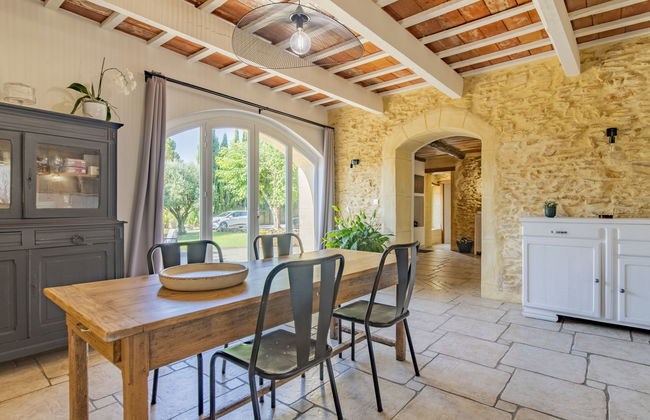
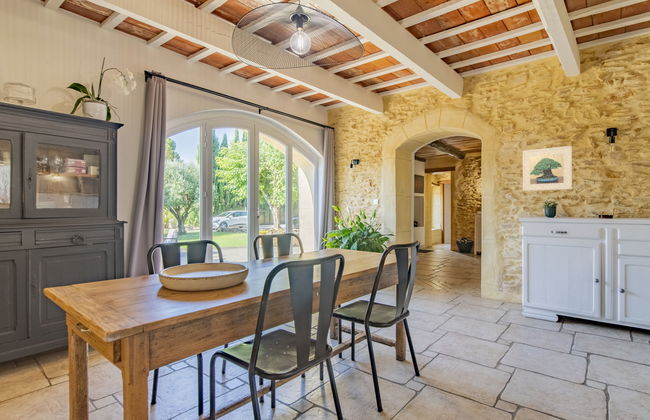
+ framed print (546, 169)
